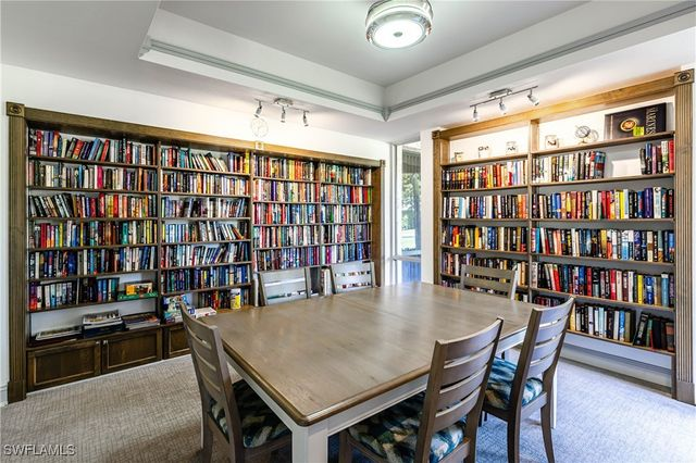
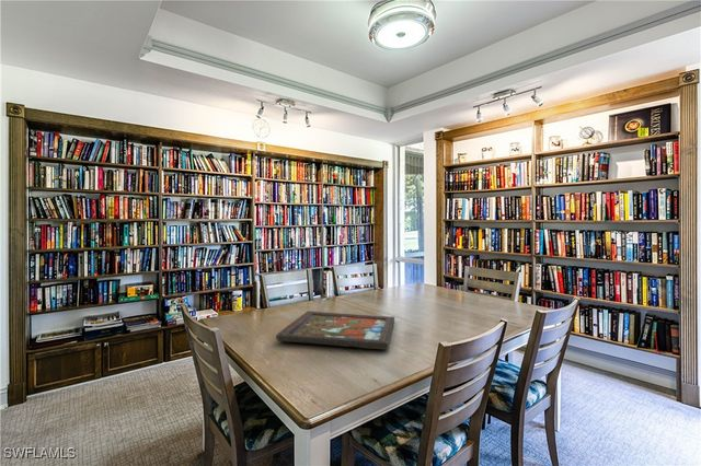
+ framed painting (341, 327)
